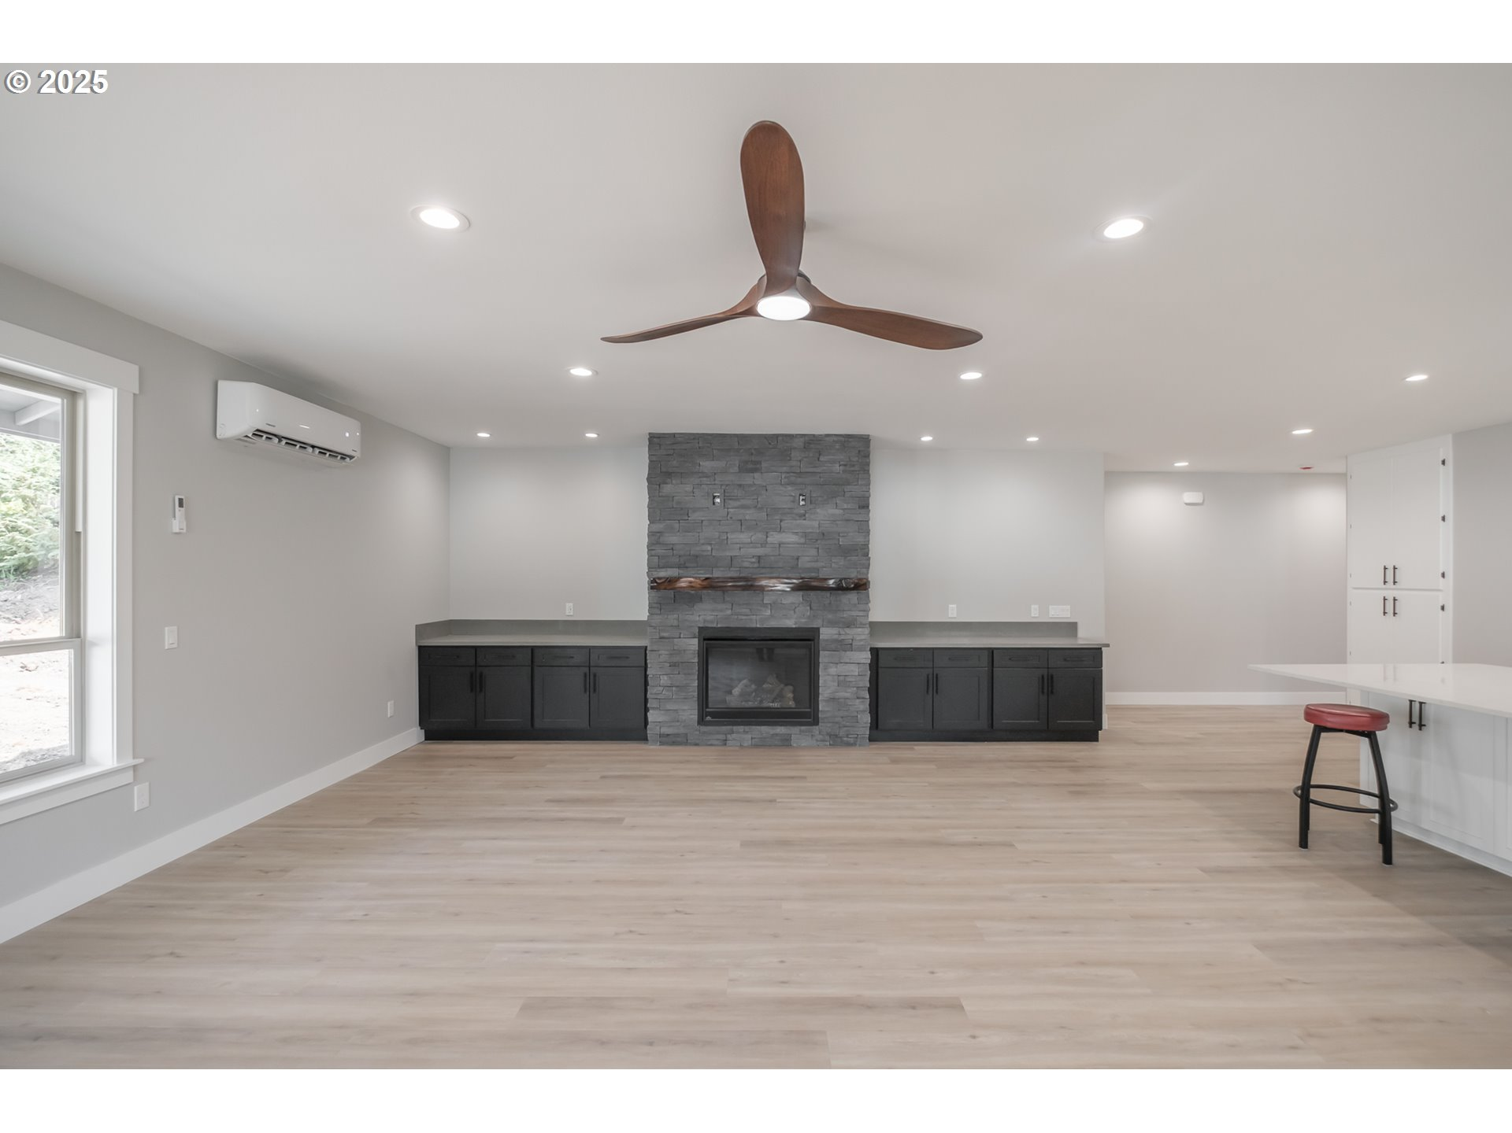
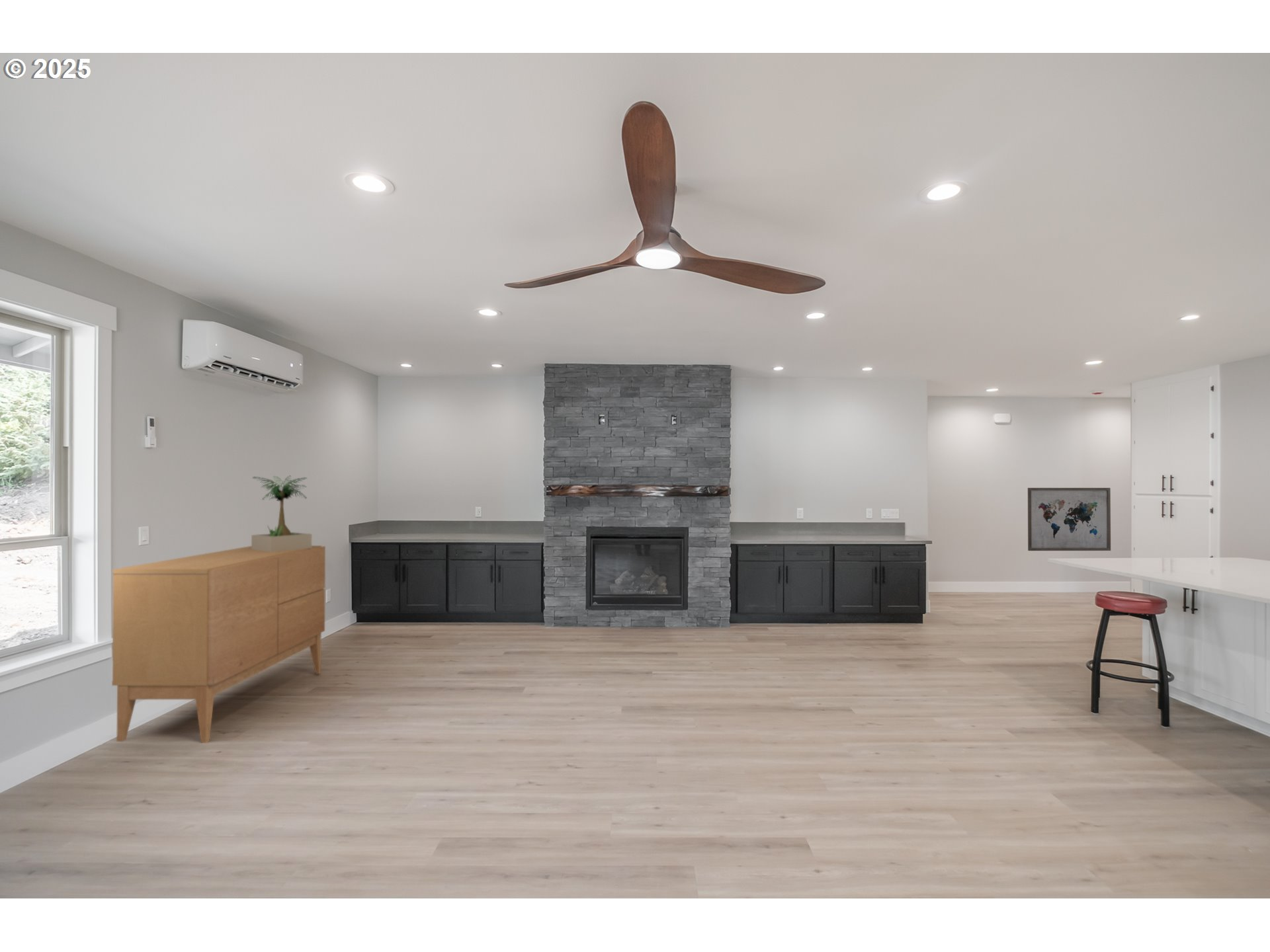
+ sideboard (235, 629)
+ potted plant (282, 512)
+ wall art (1069, 519)
